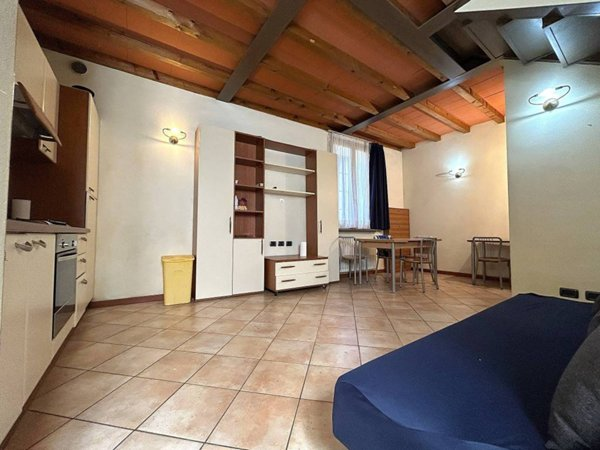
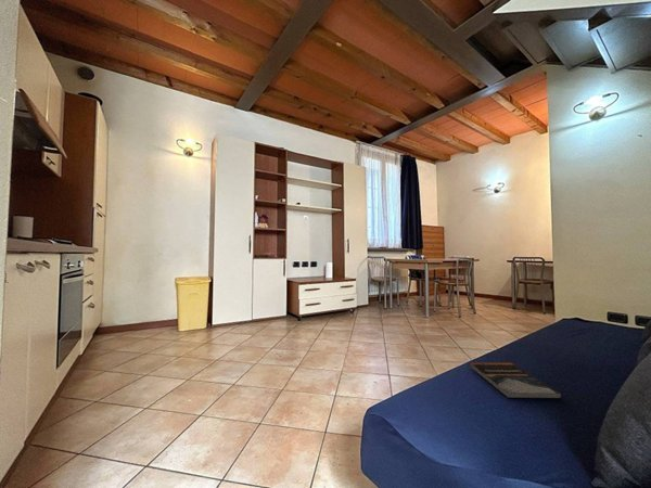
+ book (510, 378)
